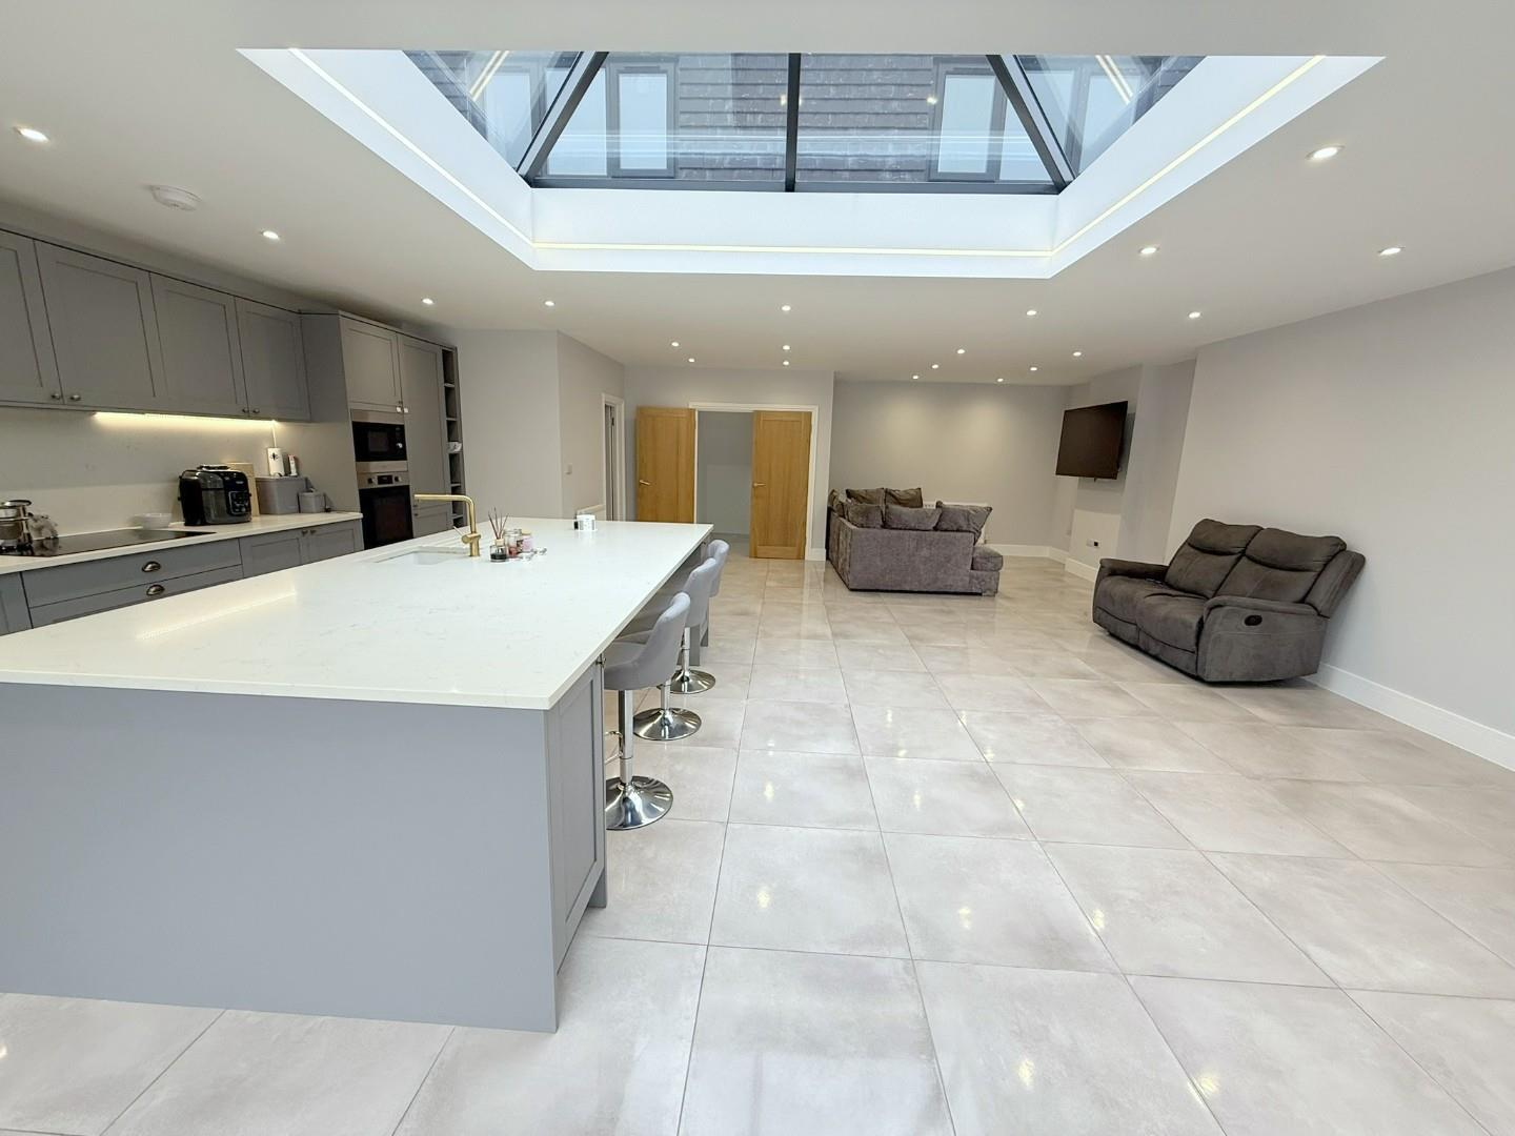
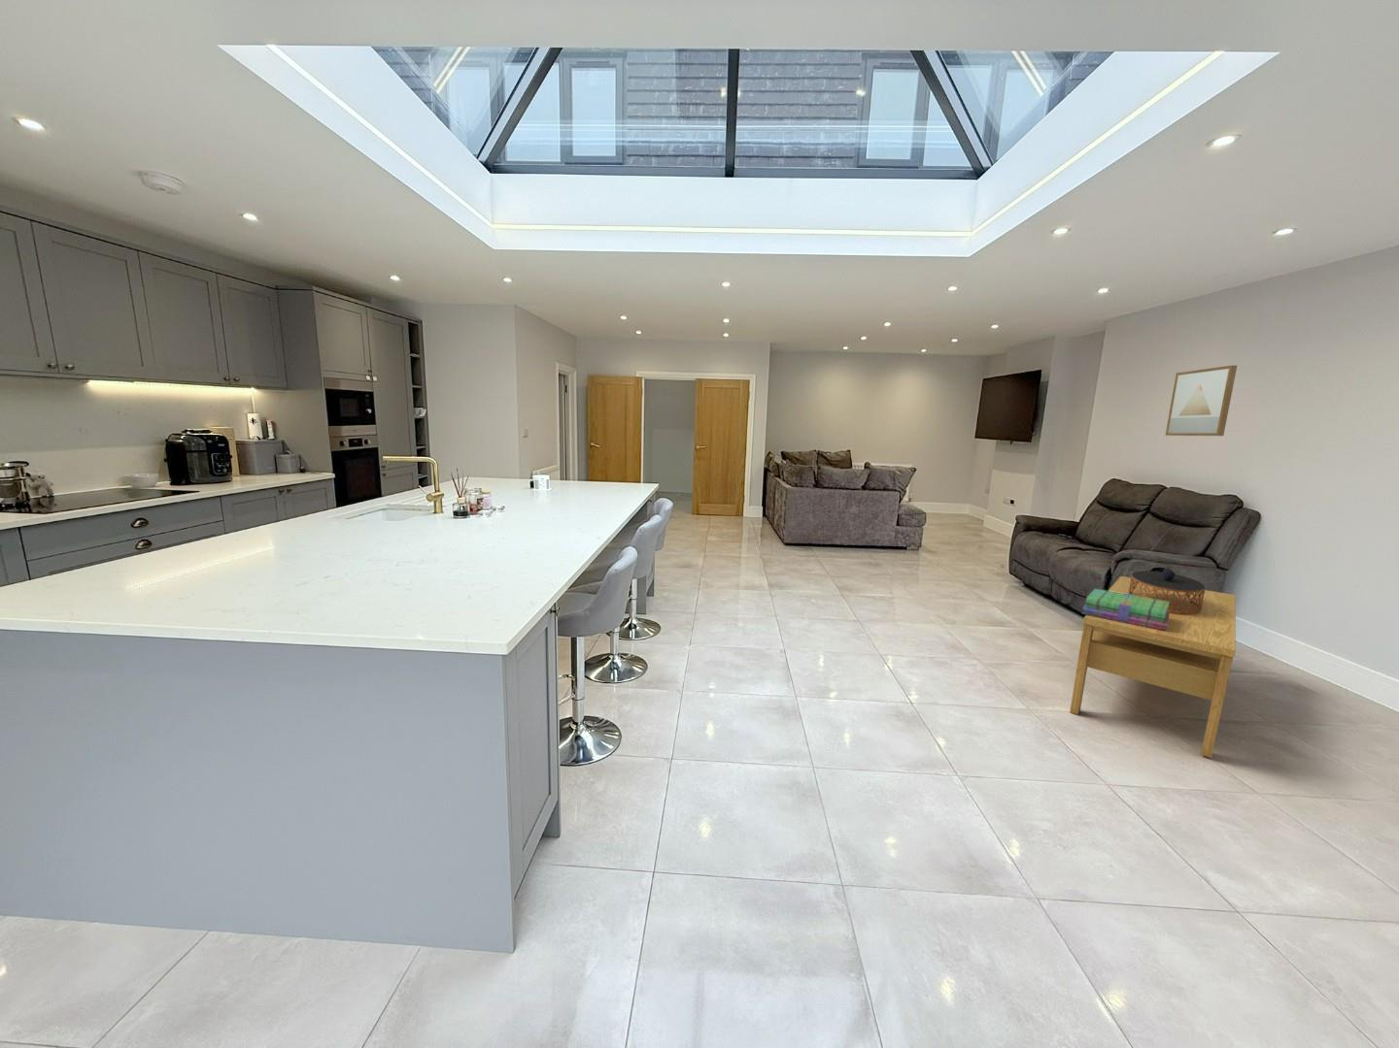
+ stack of books (1126, 608)
+ wall art (1197, 403)
+ coffee table (1157, 649)
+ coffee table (1165, 585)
